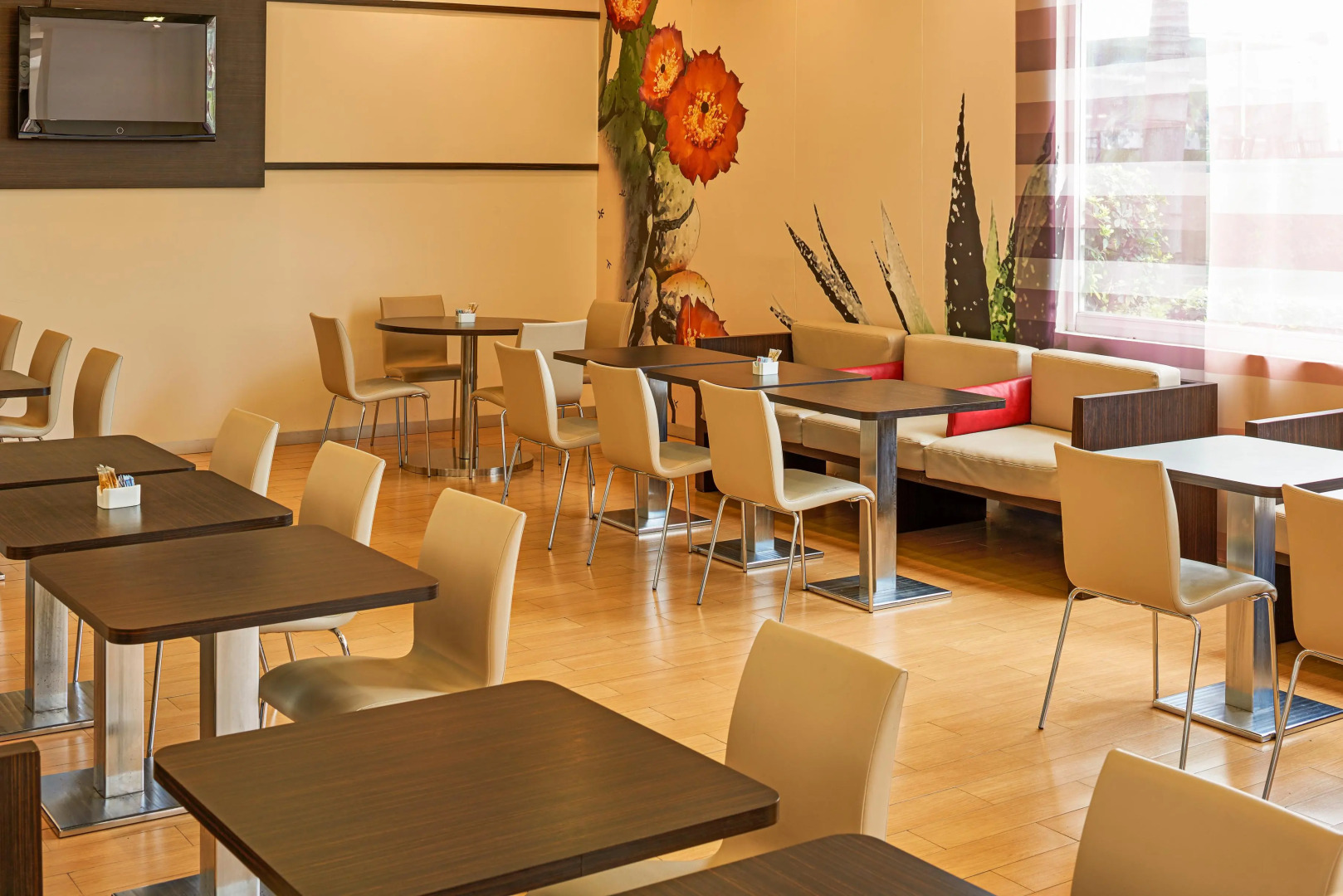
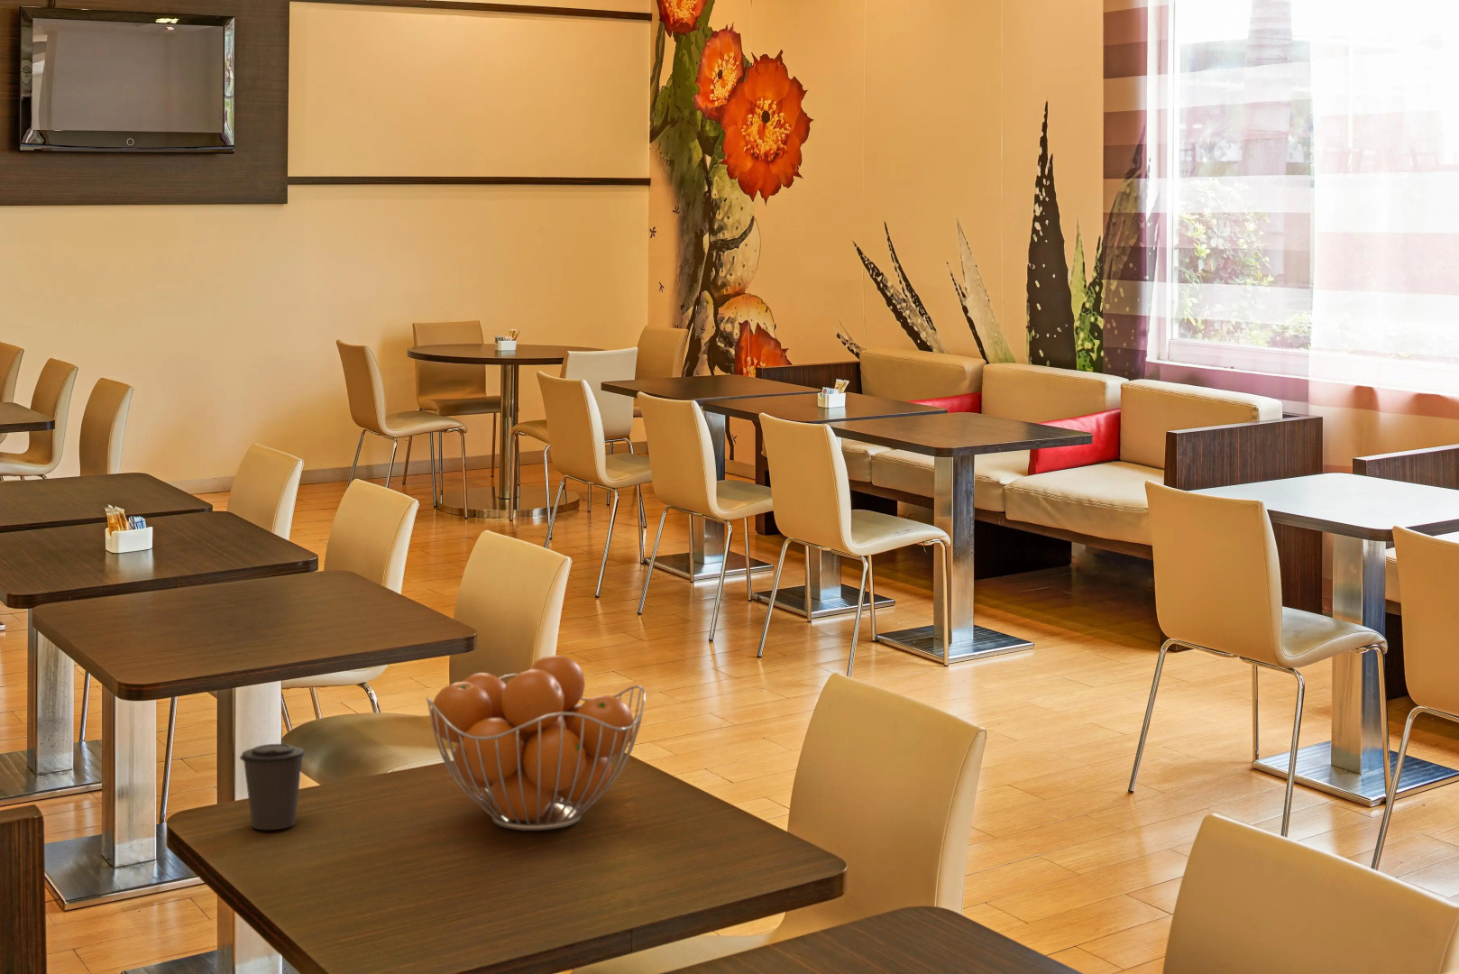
+ coffee cup (274, 785)
+ fruit basket (537, 739)
